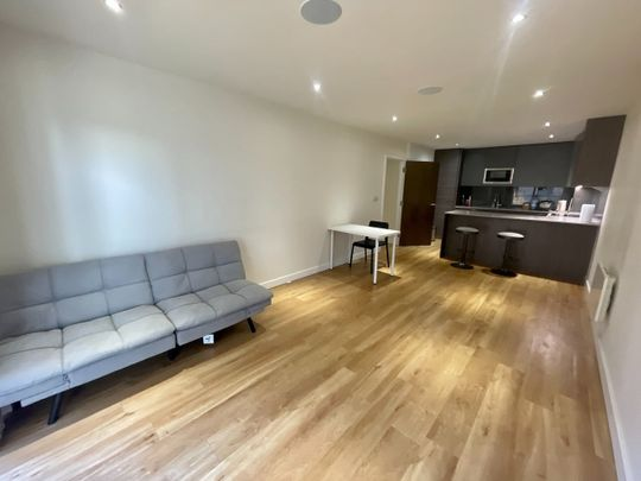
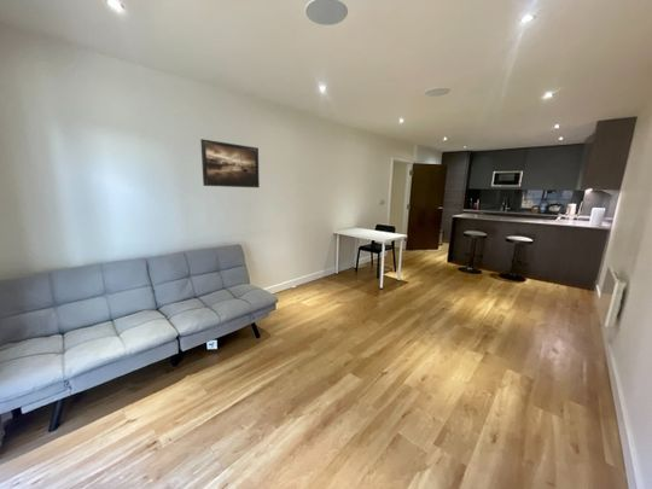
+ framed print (232, 165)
